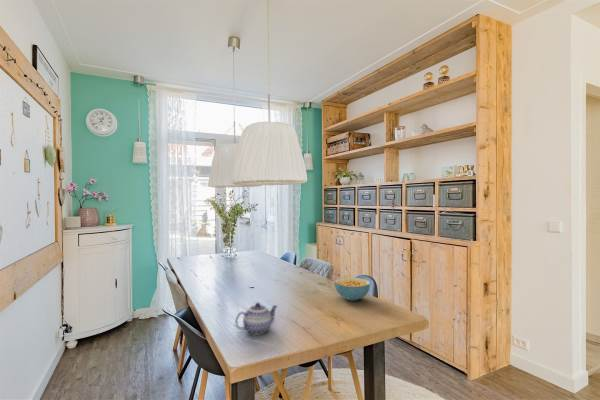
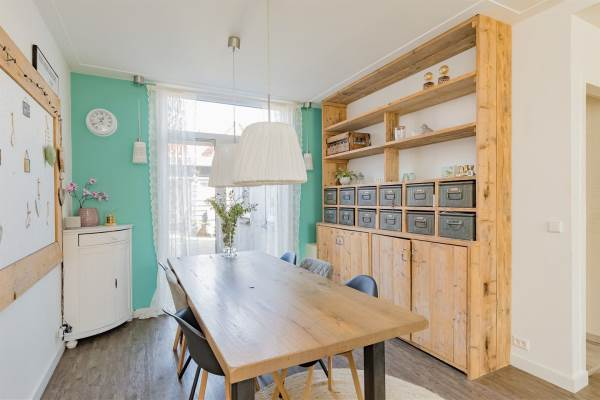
- cereal bowl (352, 290)
- teapot (257, 316)
